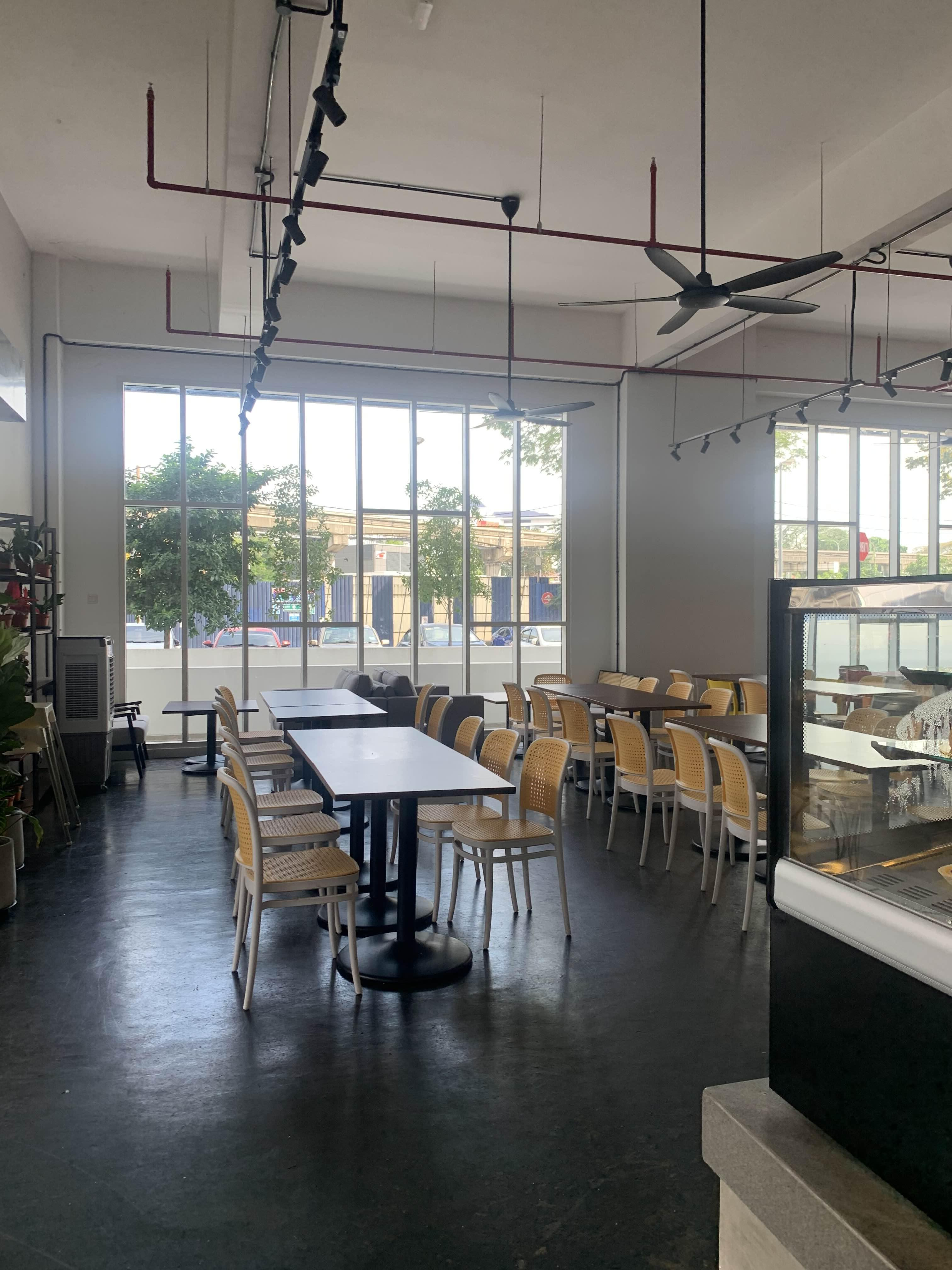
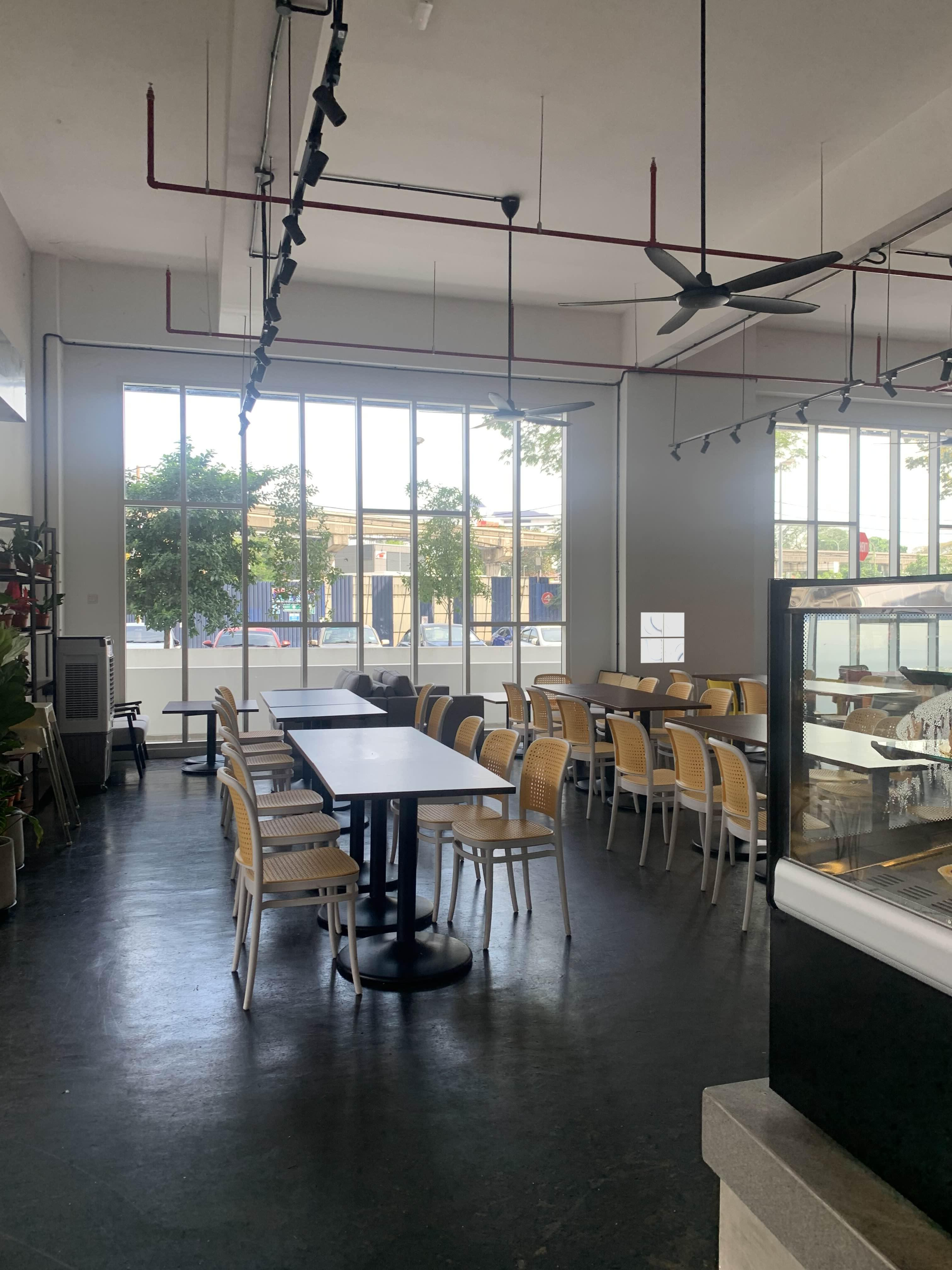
+ wall art (663, 638)
